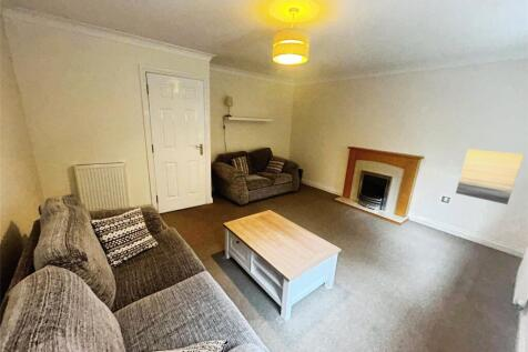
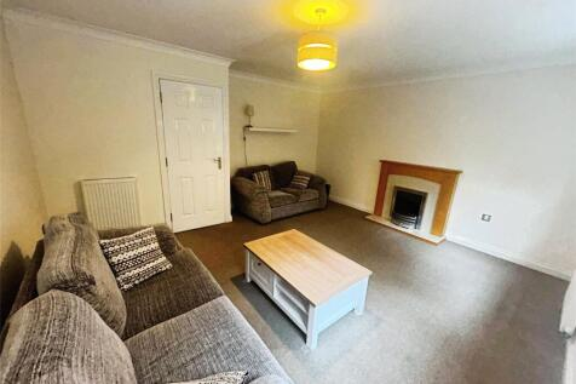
- wall art (486, 175)
